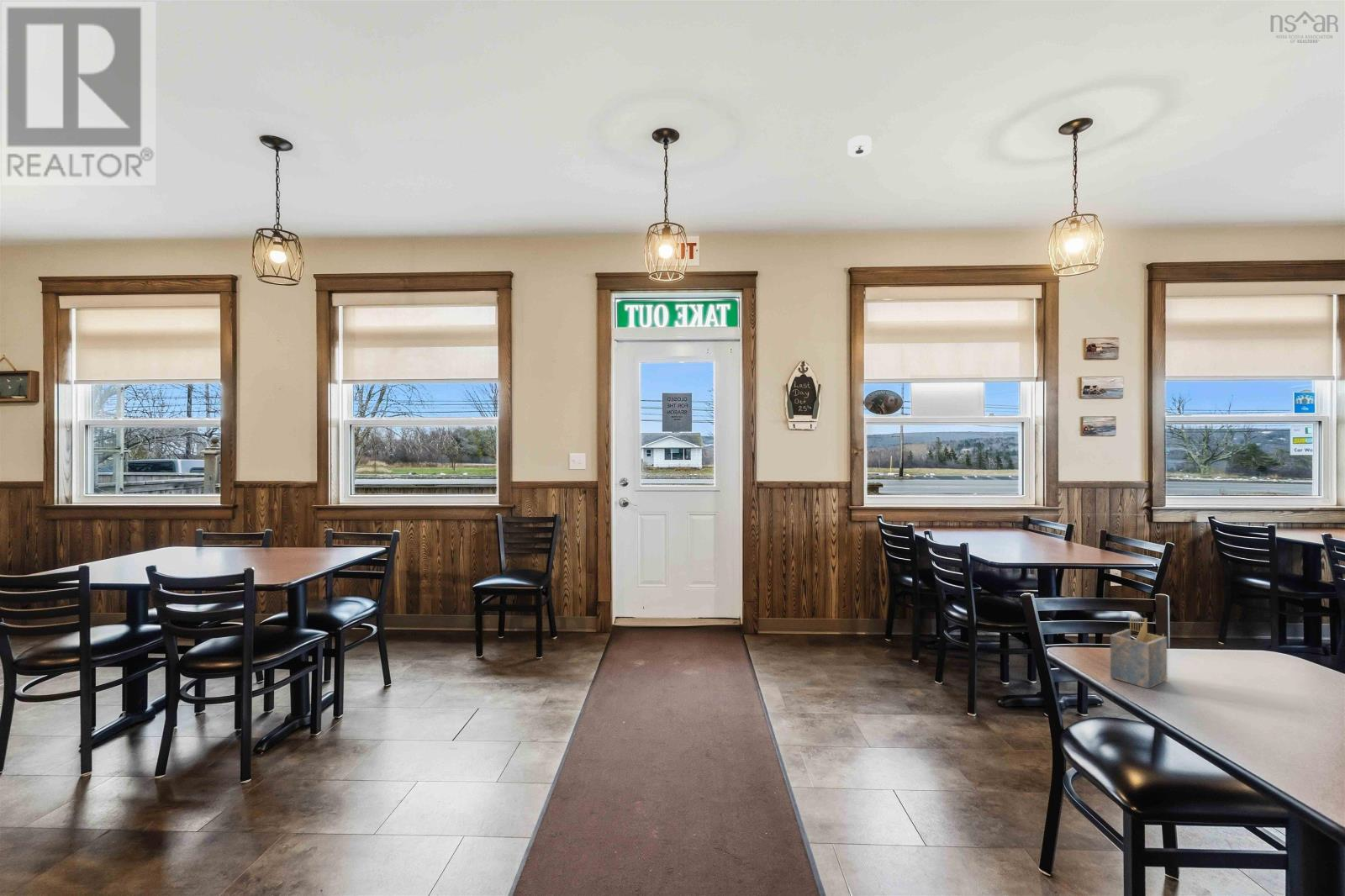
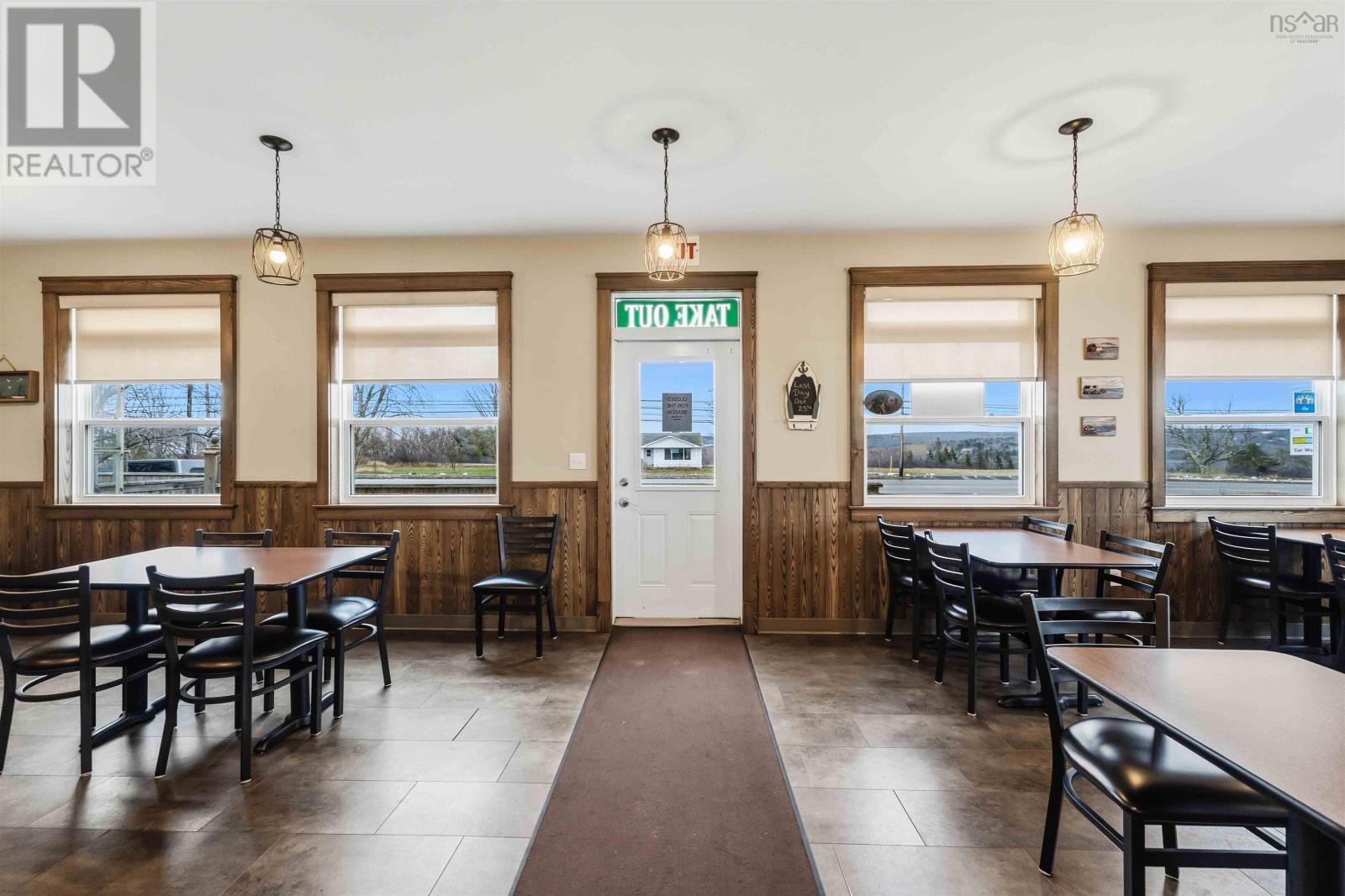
- smoke detector (860, 146)
- napkin holder (1138, 650)
